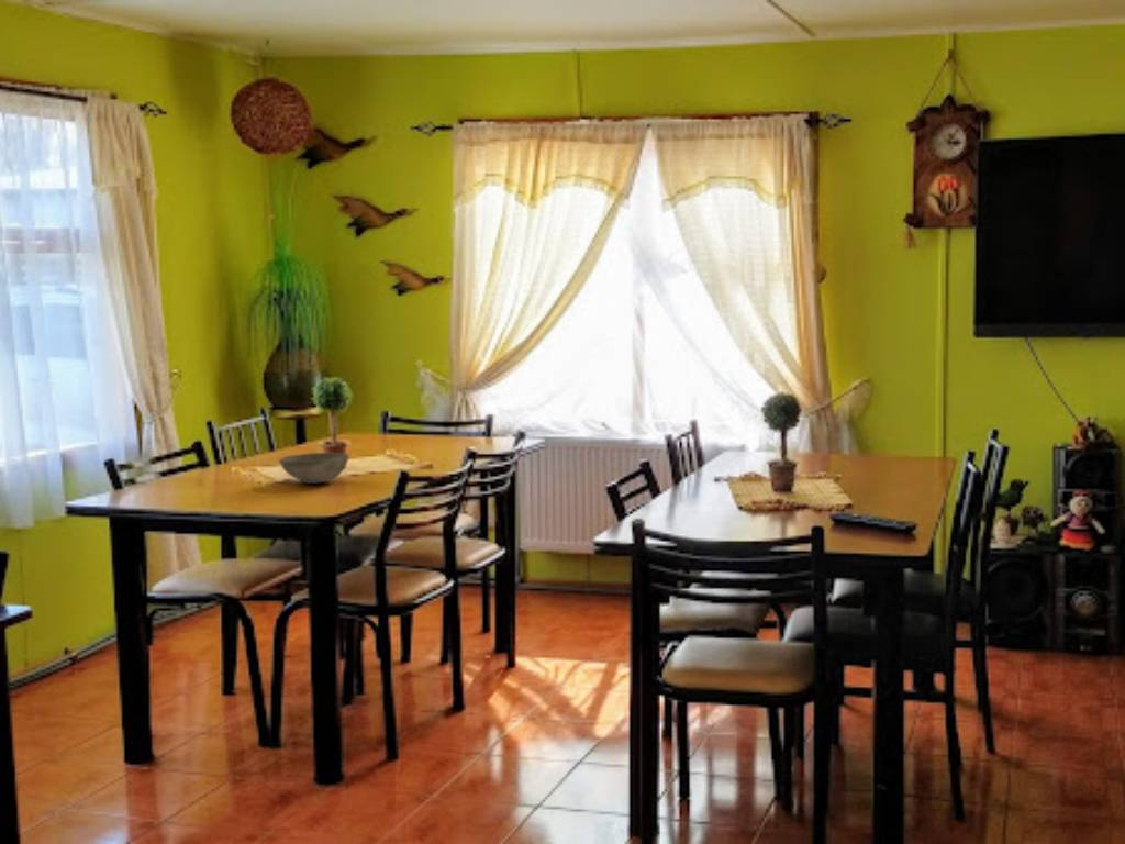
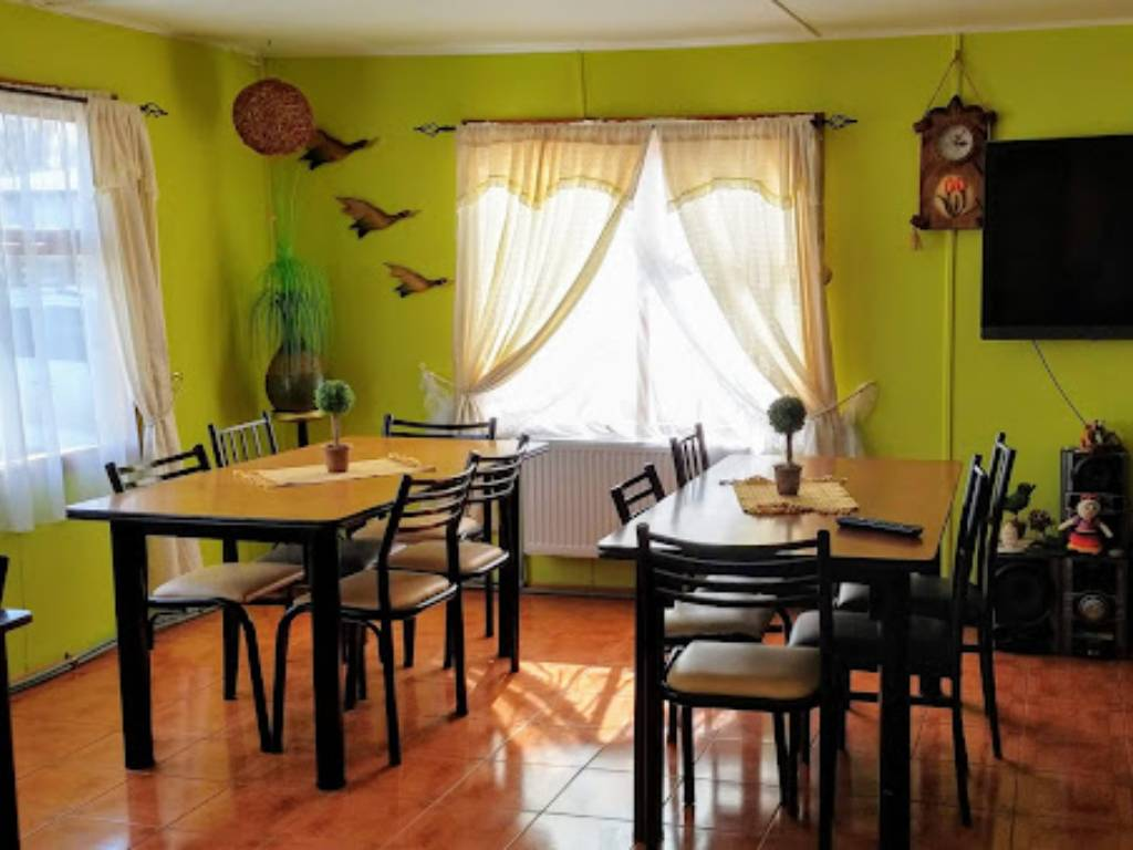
- bowl (313, 469)
